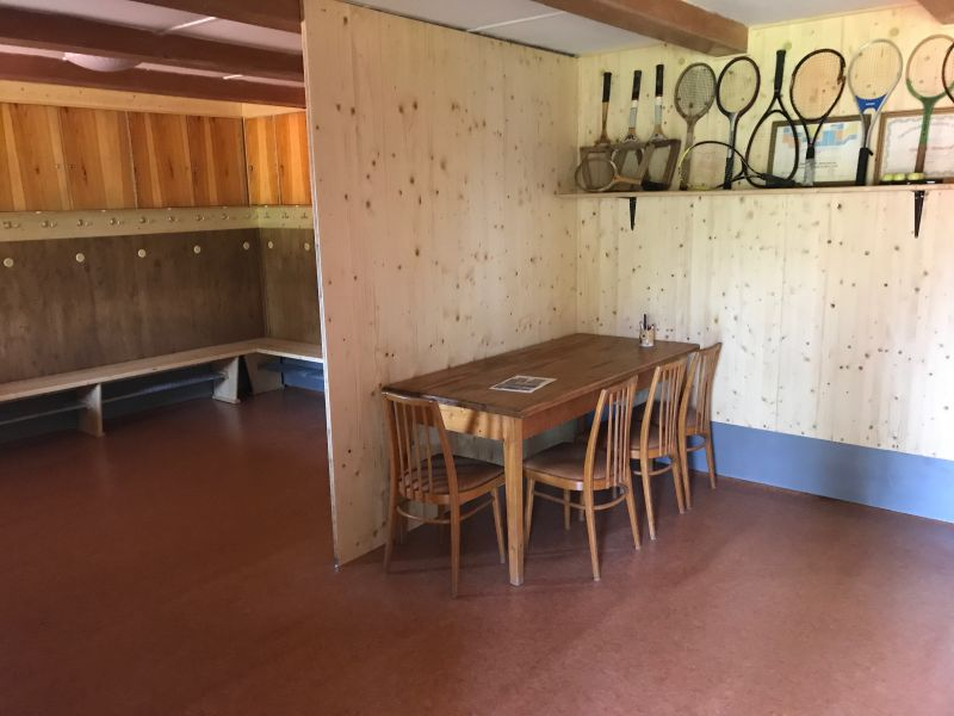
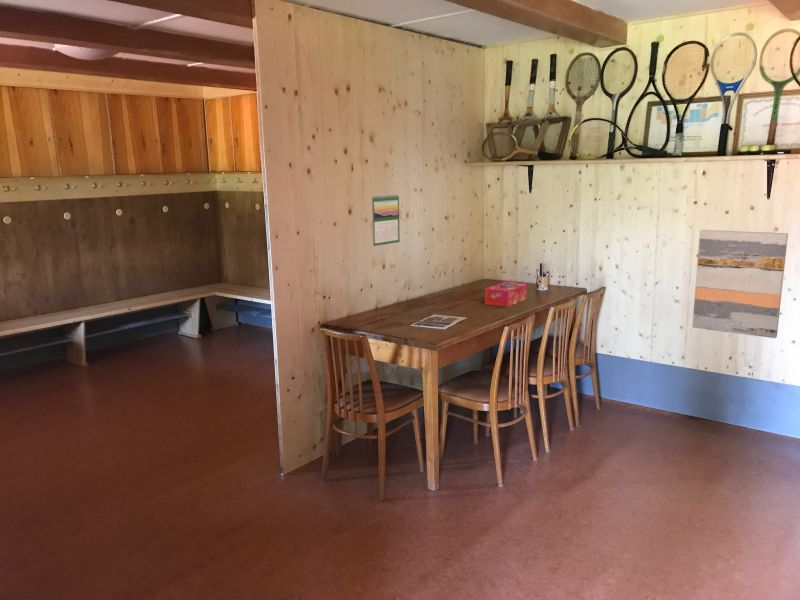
+ wall art (737, 282)
+ calendar (386, 219)
+ tissue box (506, 293)
